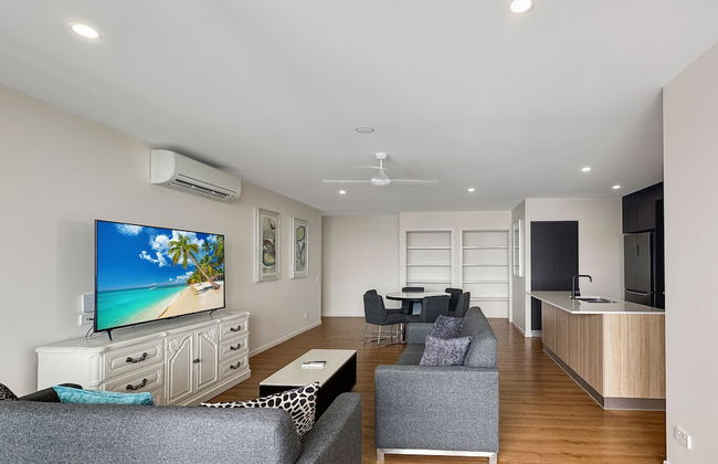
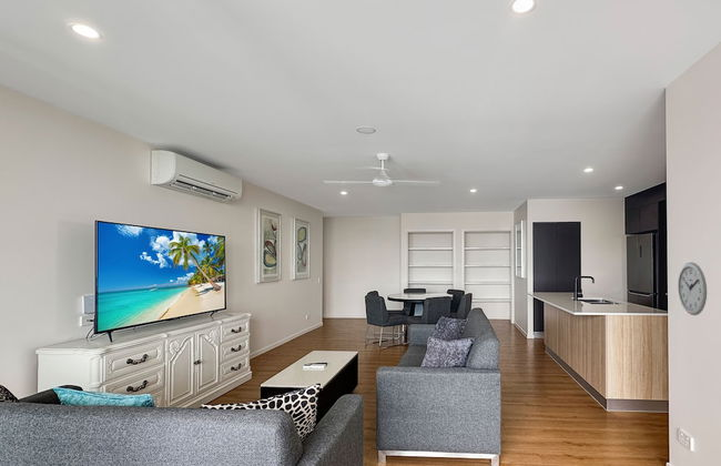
+ wall clock (690, 288)
